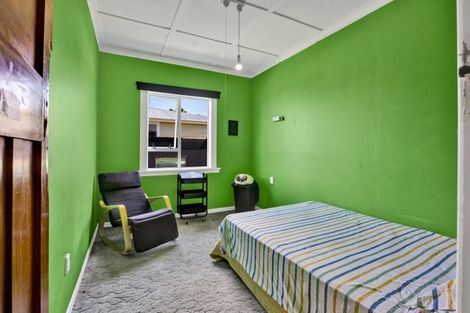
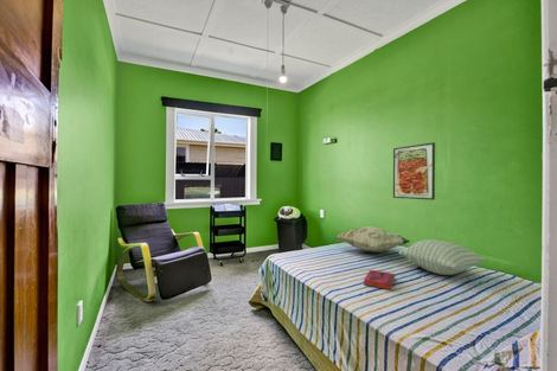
+ decorative pillow (371, 238)
+ pillow (440, 256)
+ hardback book (379, 279)
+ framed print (412, 172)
